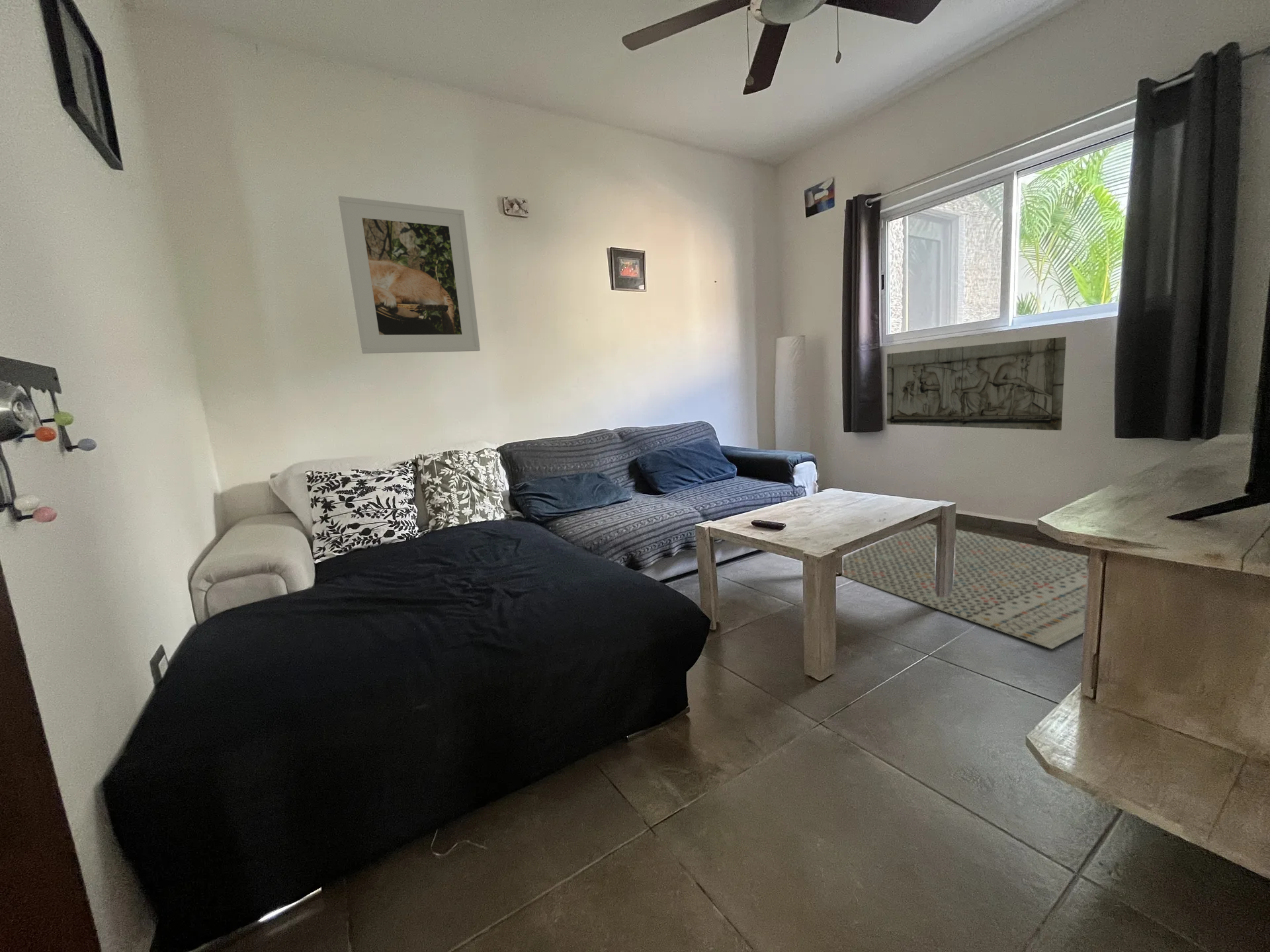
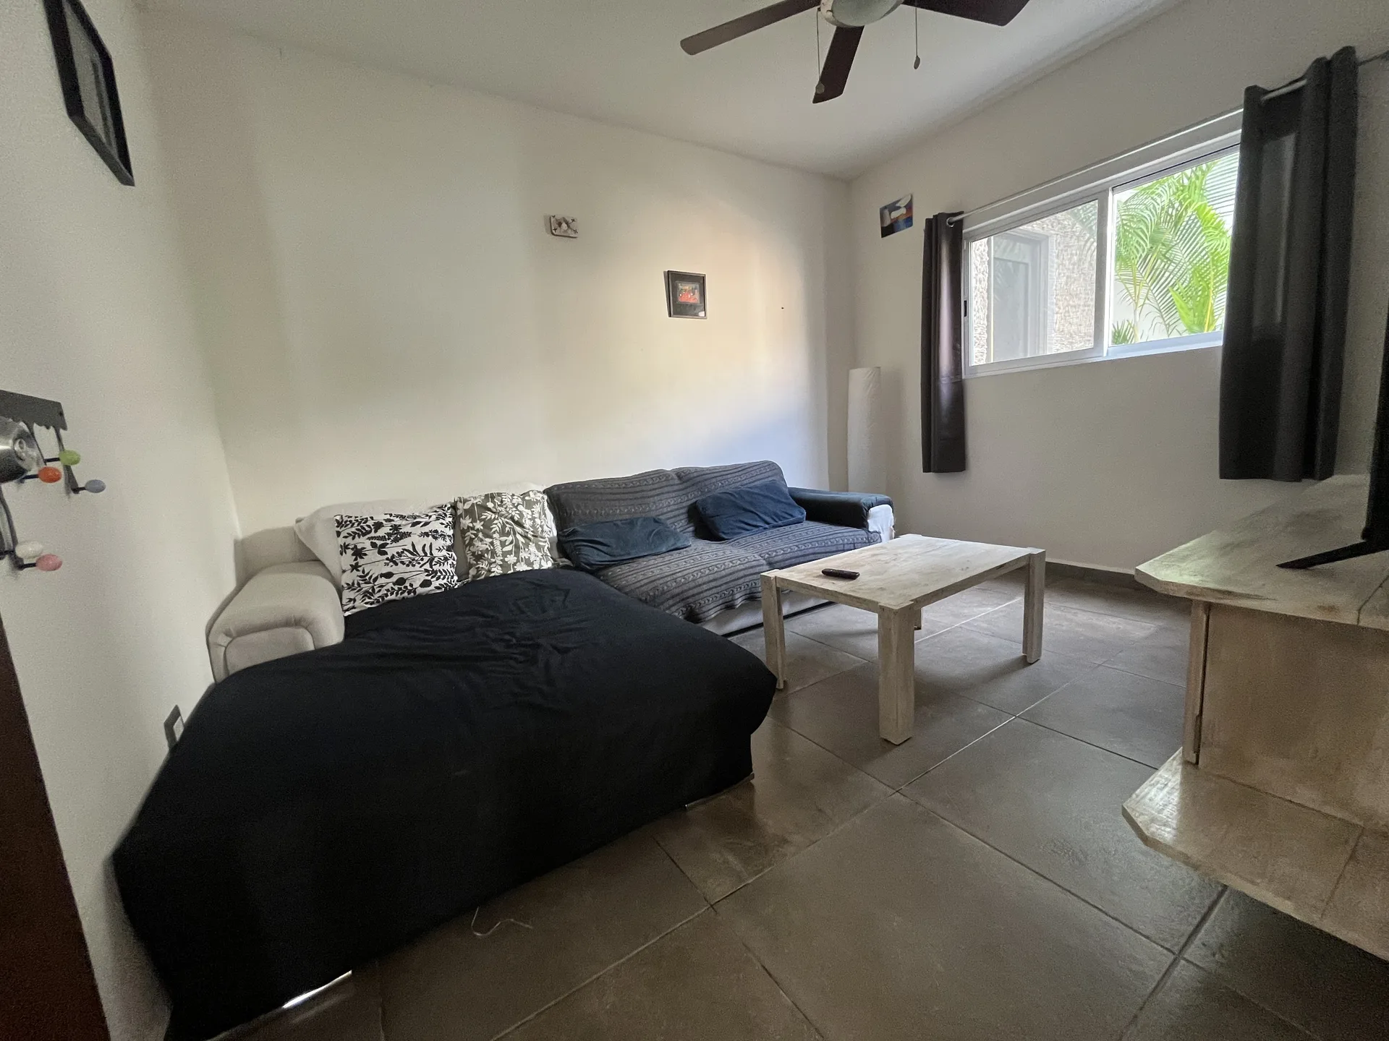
- relief sculpture (963, 387)
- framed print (414, 280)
- rug (935, 559)
